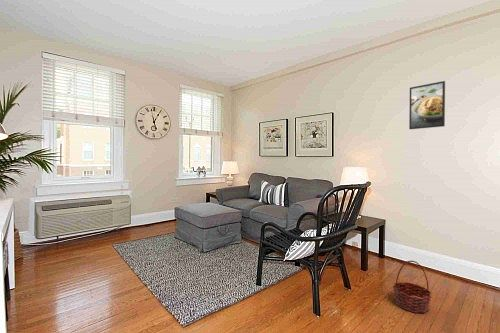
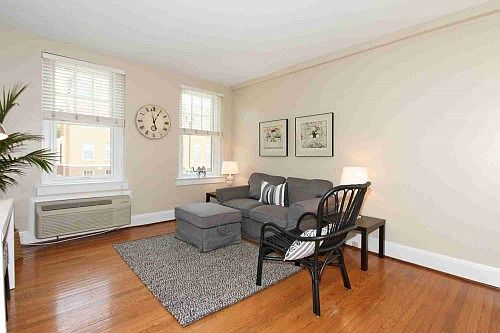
- basket (411, 283)
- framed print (426, 106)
